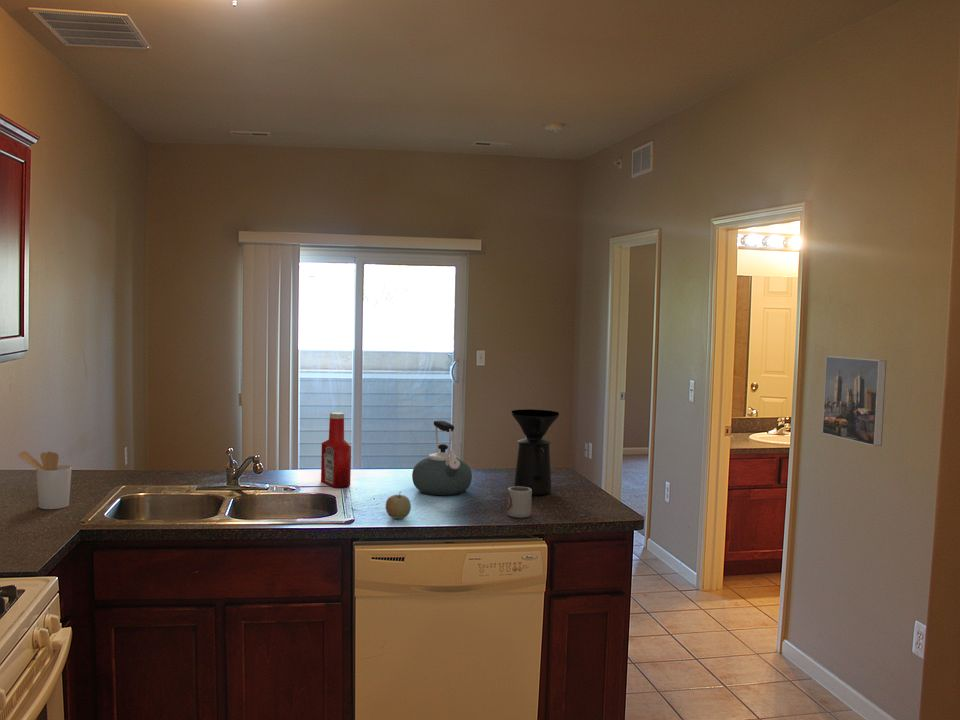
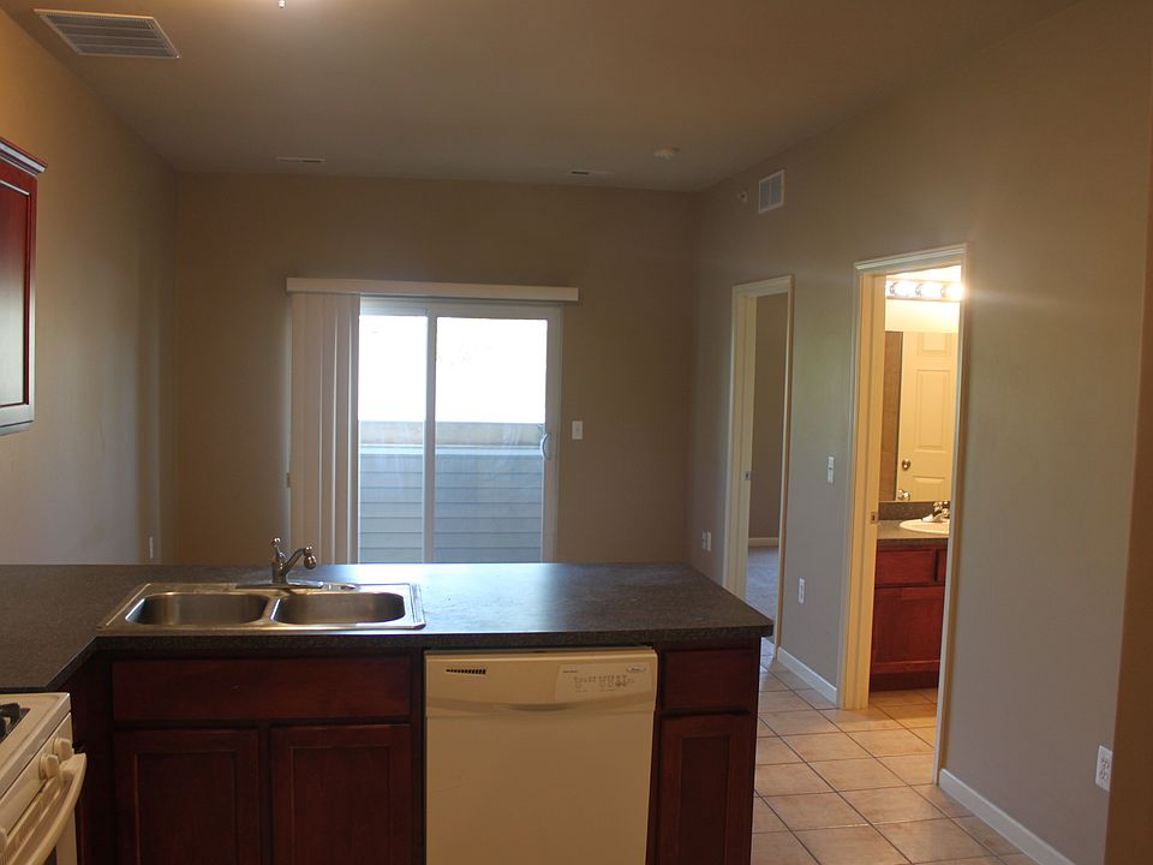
- utensil holder (44, 477)
- cup (518, 500)
- coffee maker (533, 451)
- kettle (444, 457)
- fruit (397, 504)
- soap bottle (336, 448)
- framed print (852, 398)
